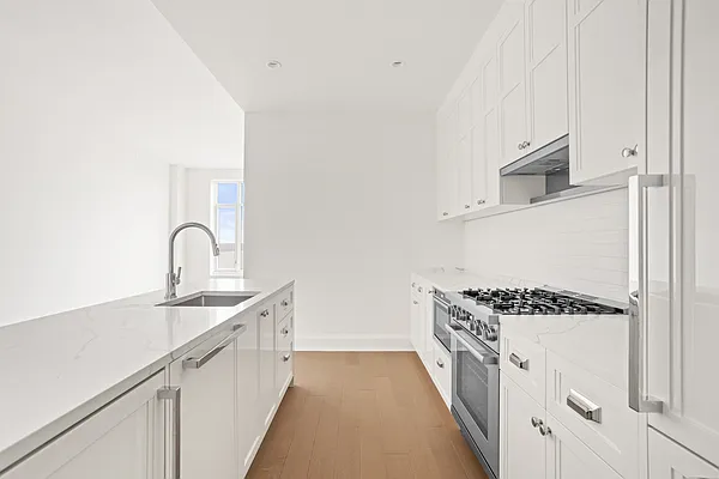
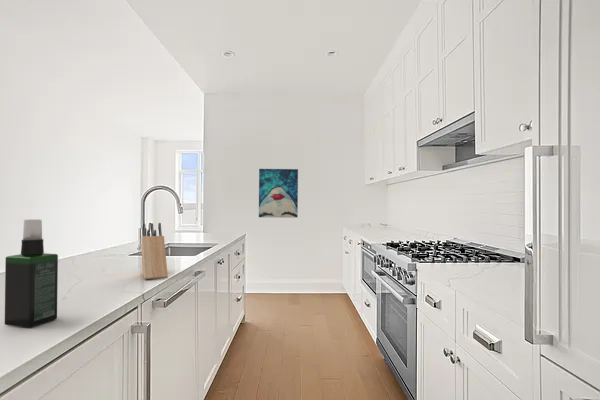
+ knife block (153, 249)
+ wall art (278, 193)
+ spray bottle (32, 270)
